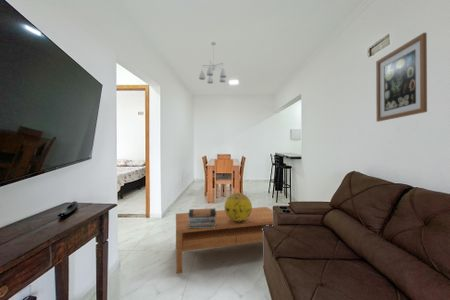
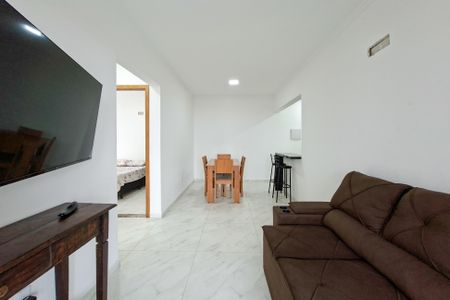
- coffee table (229, 234)
- wall art (398, 83)
- decorative sphere (238, 206)
- book stack (202, 217)
- ceiling light fixture (213, 61)
